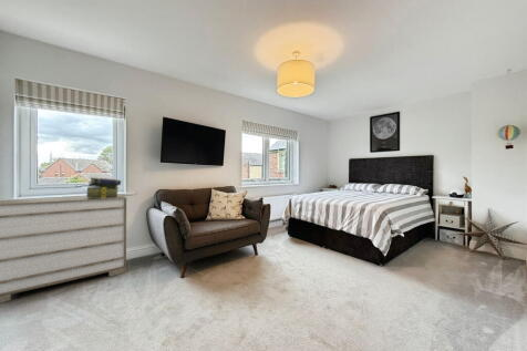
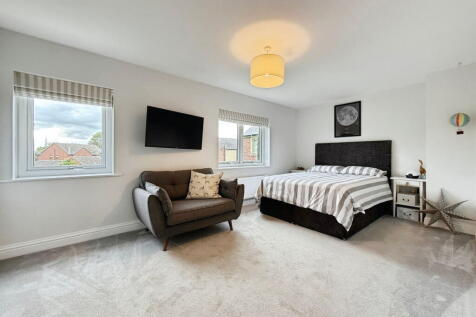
- stack of books (104, 187)
- dresser (65, 238)
